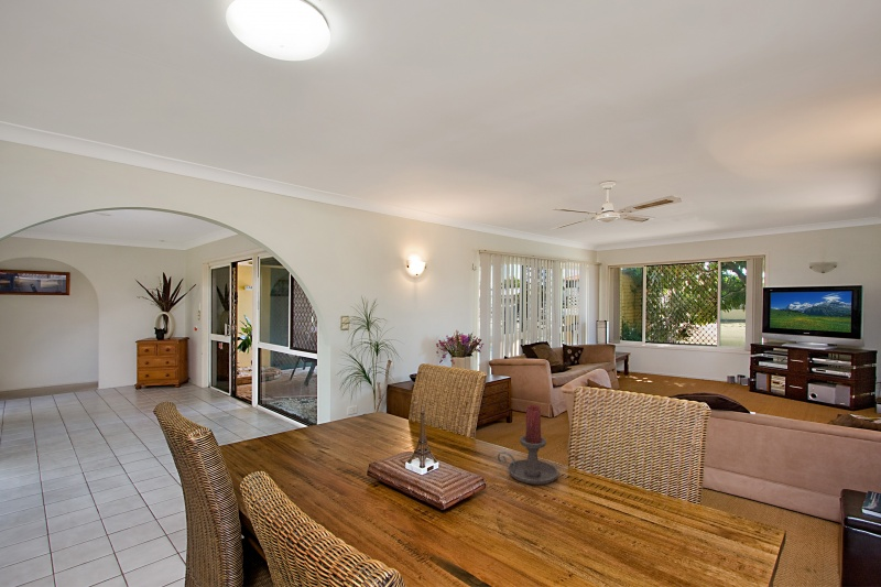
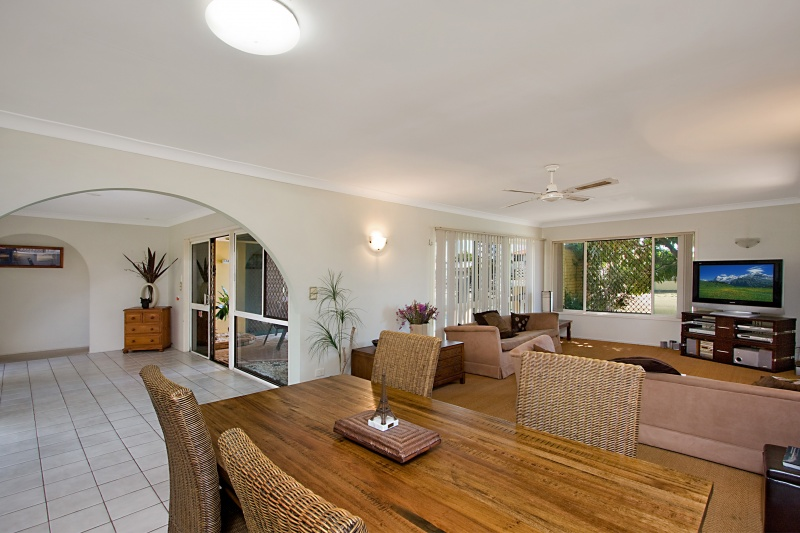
- candle holder (525, 438)
